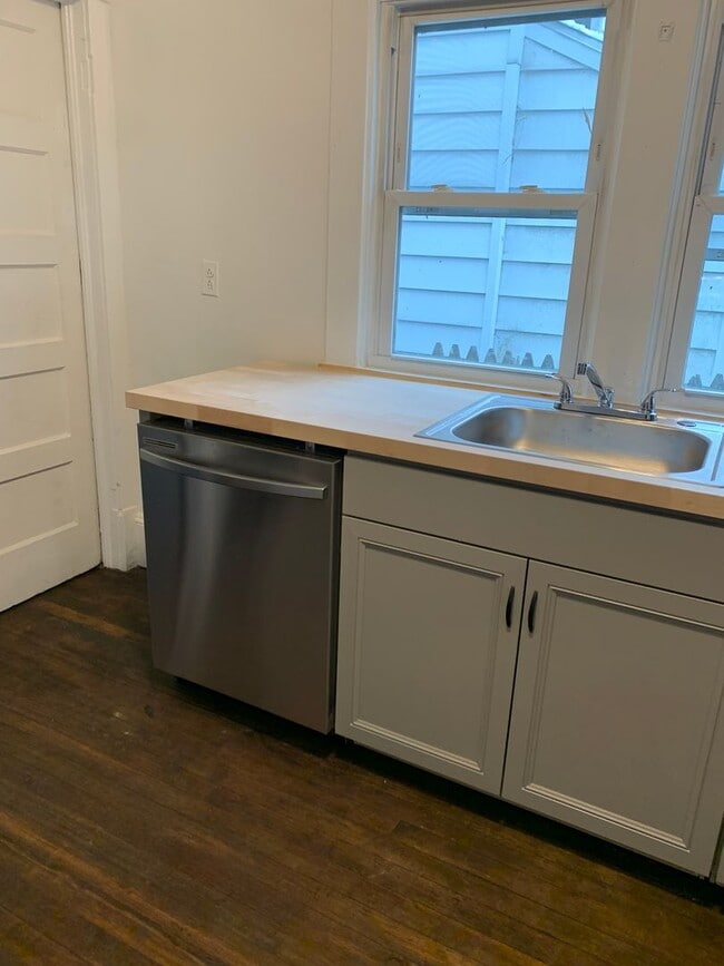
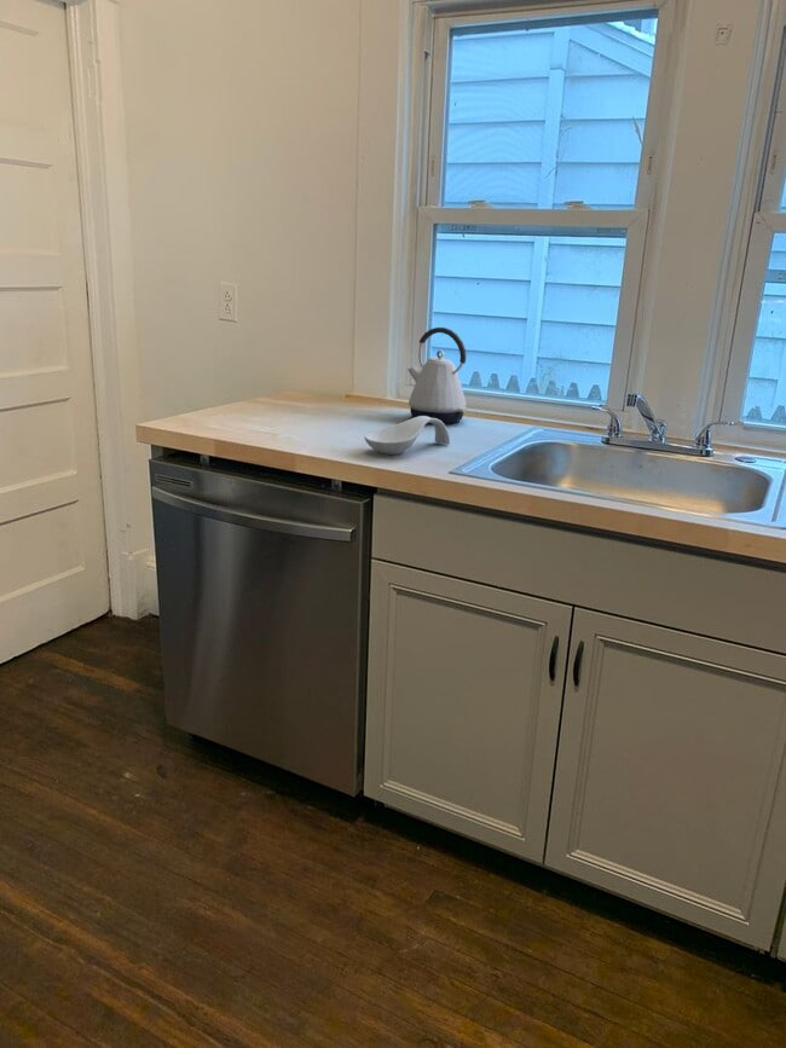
+ spoon rest (409, 434)
+ kettle (437, 374)
